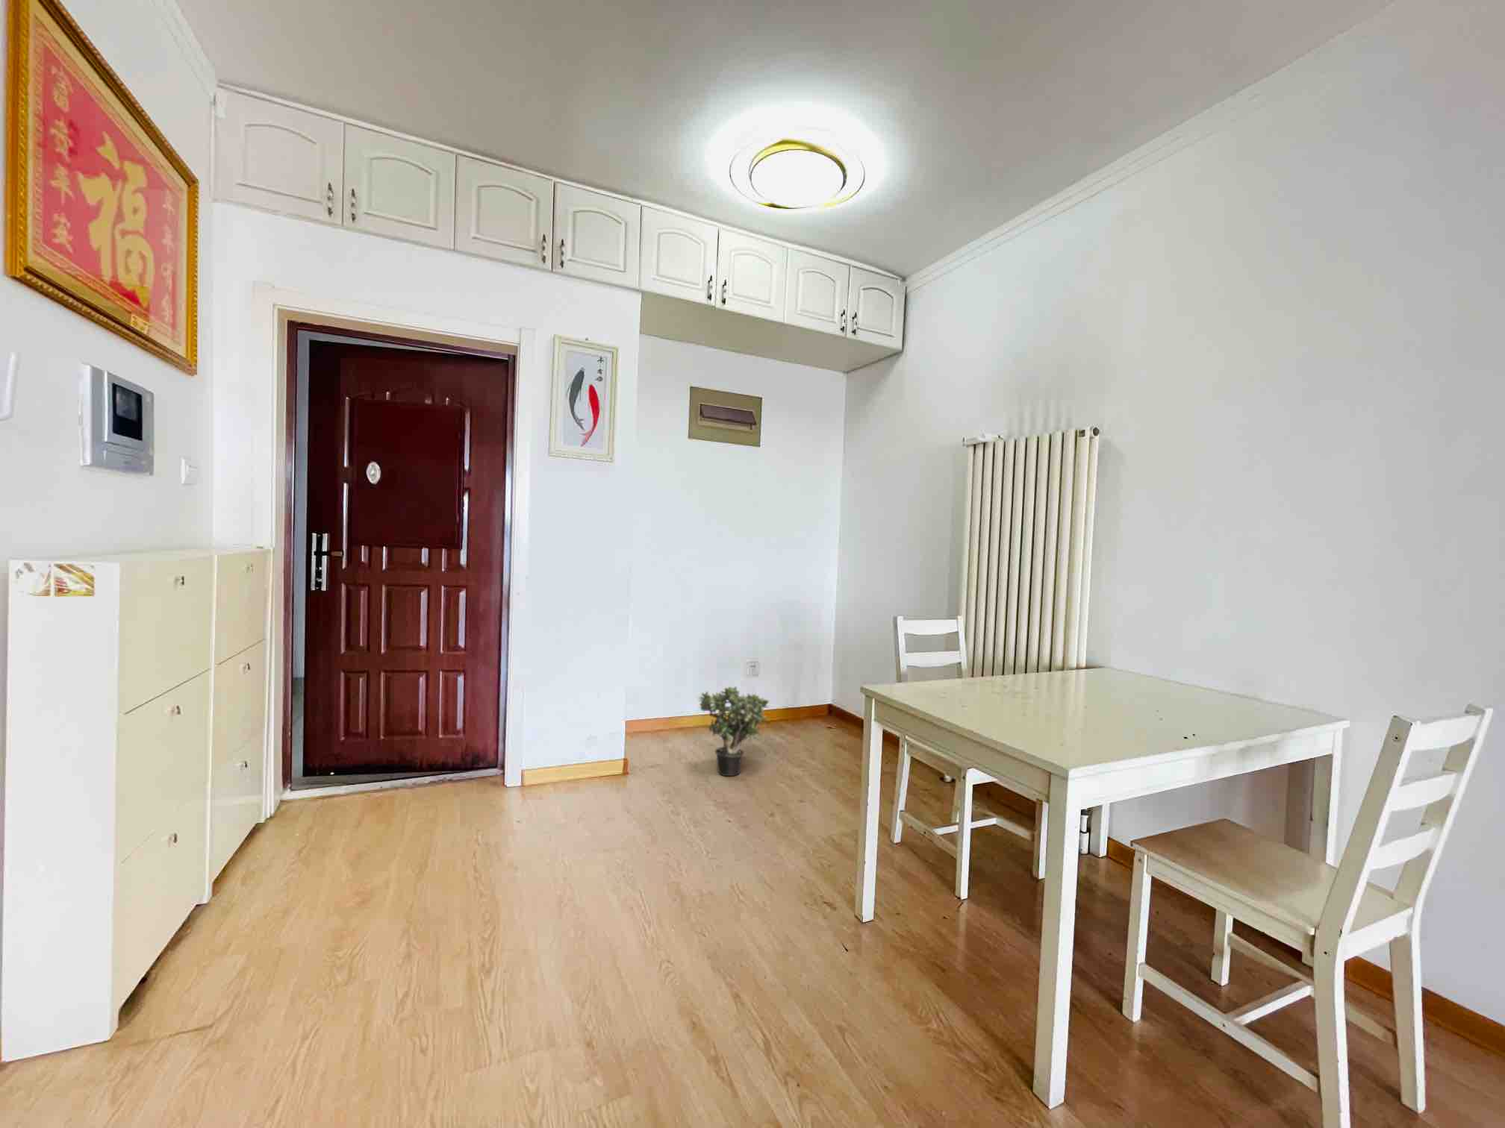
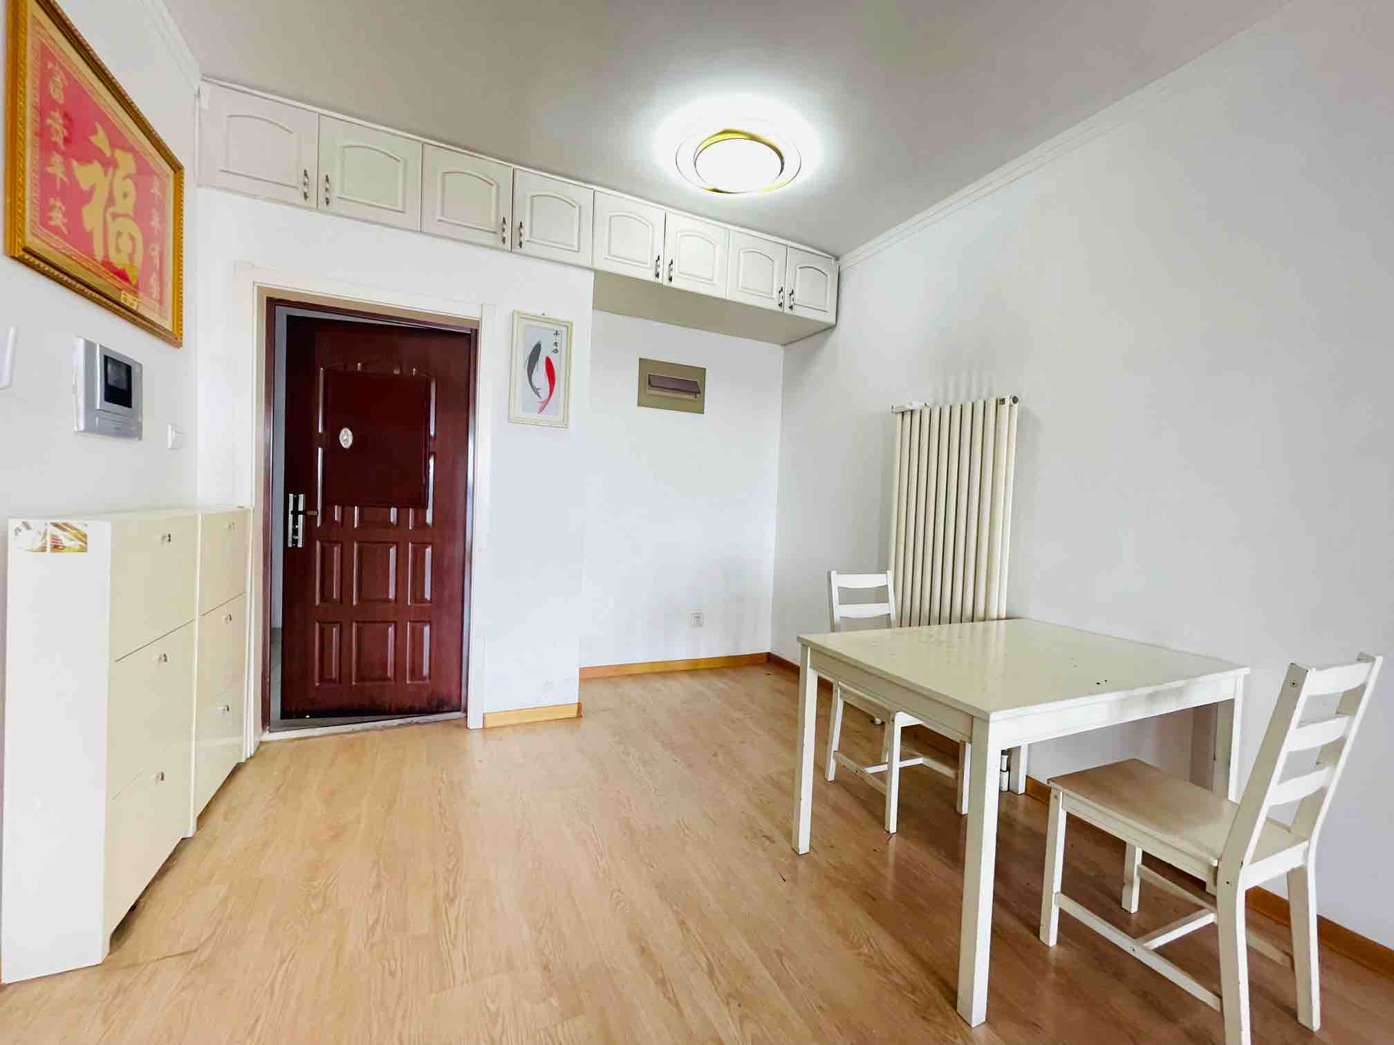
- potted plant (734, 730)
